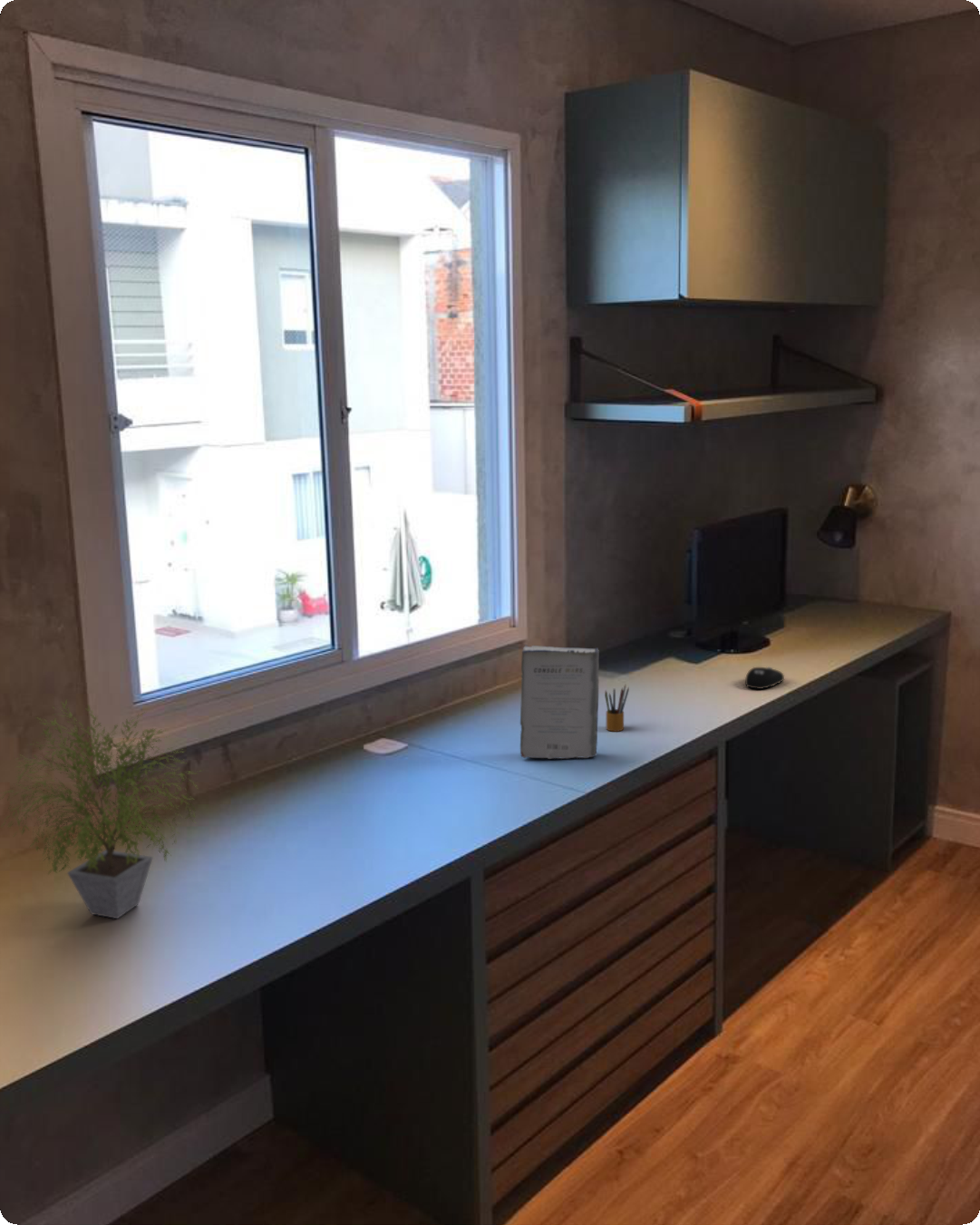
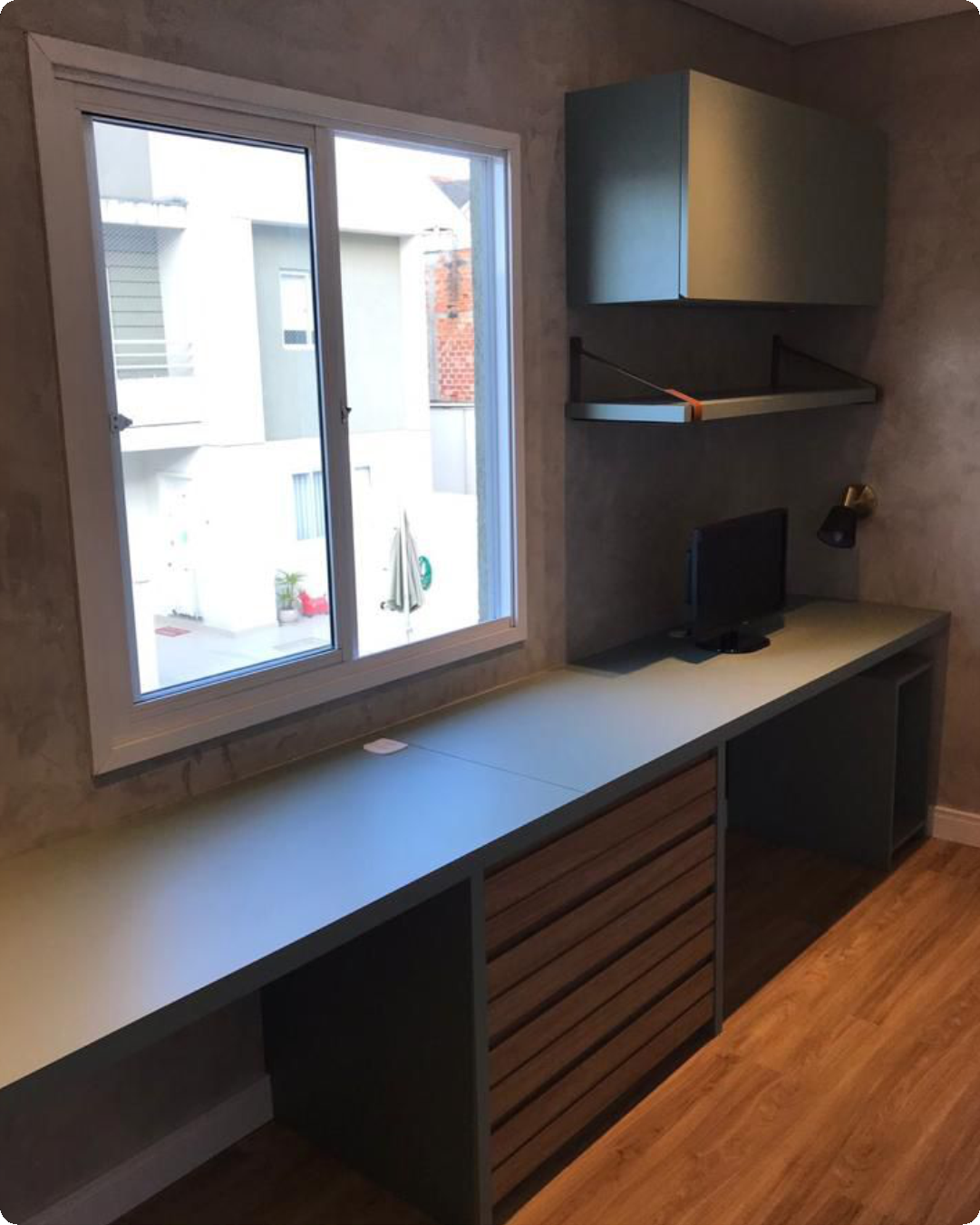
- computer mouse (762, 676)
- pencil box (615, 707)
- potted plant (108, 810)
- book (559, 702)
